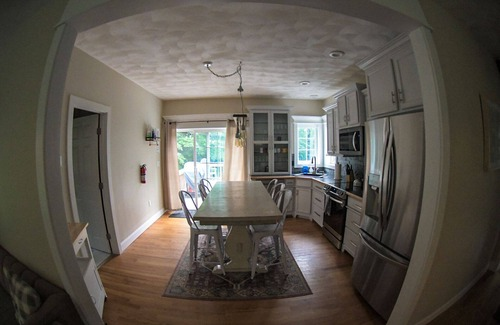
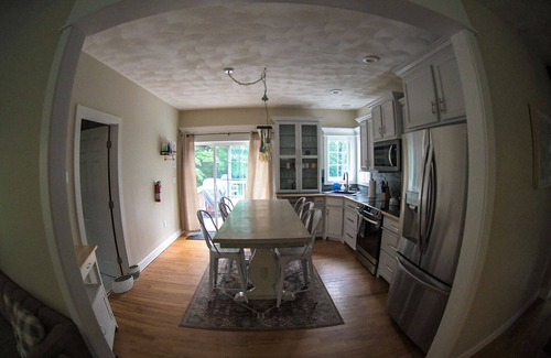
+ waste basket (127, 278)
